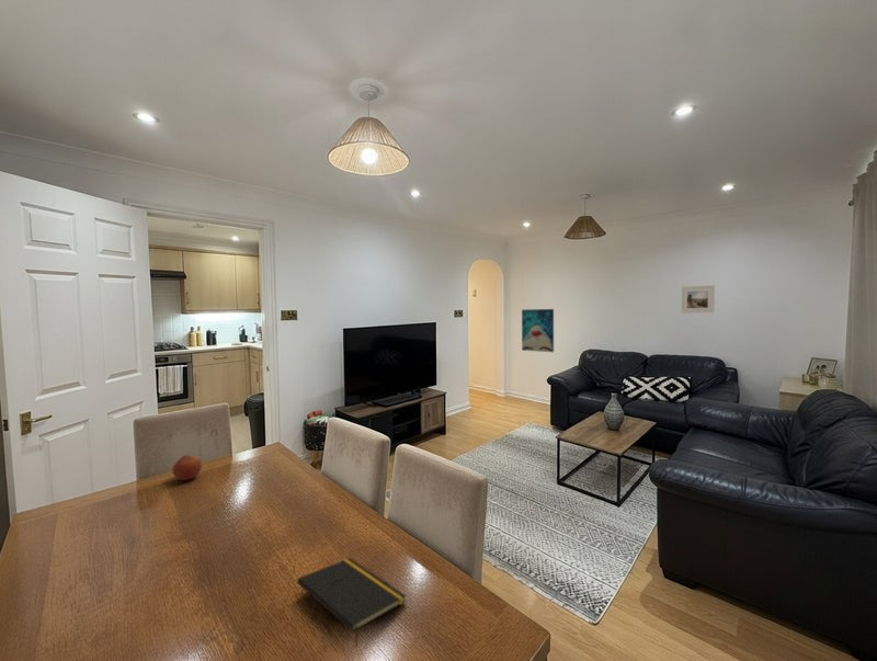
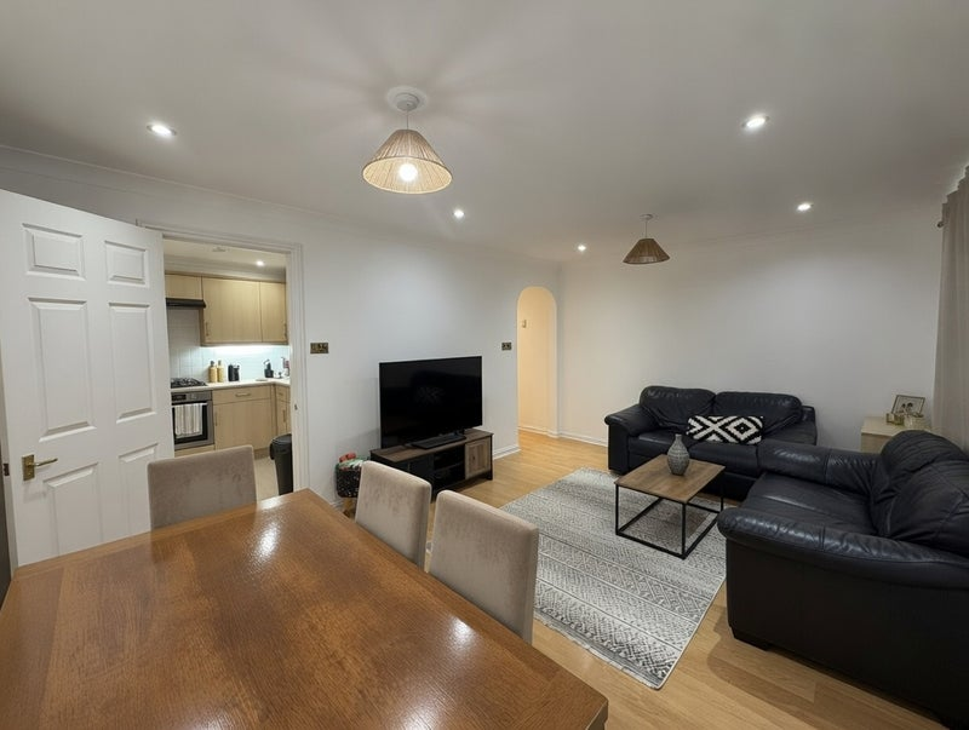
- fruit (187, 467)
- wall art (537, 330)
- notepad (351, 589)
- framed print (697, 299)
